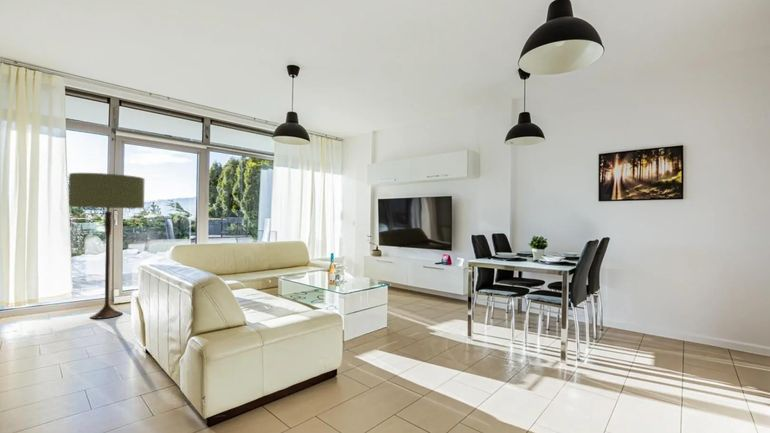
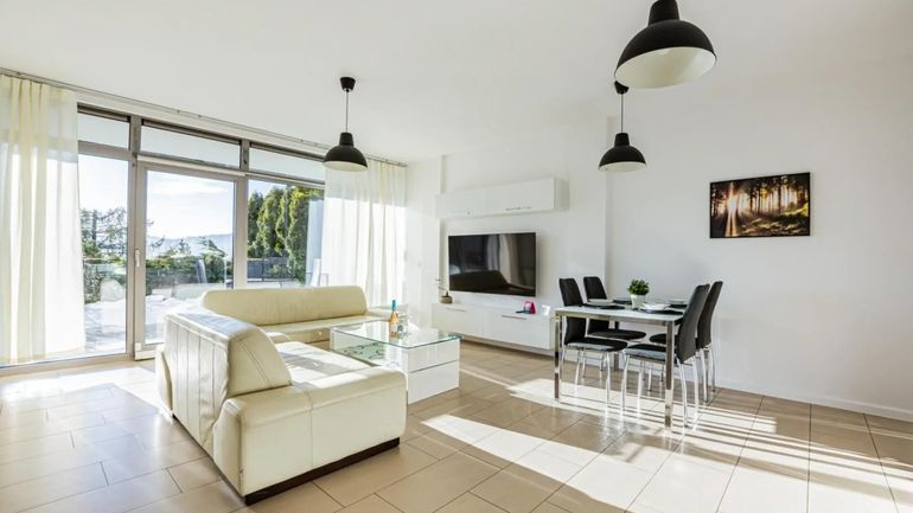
- floor lamp (107, 245)
